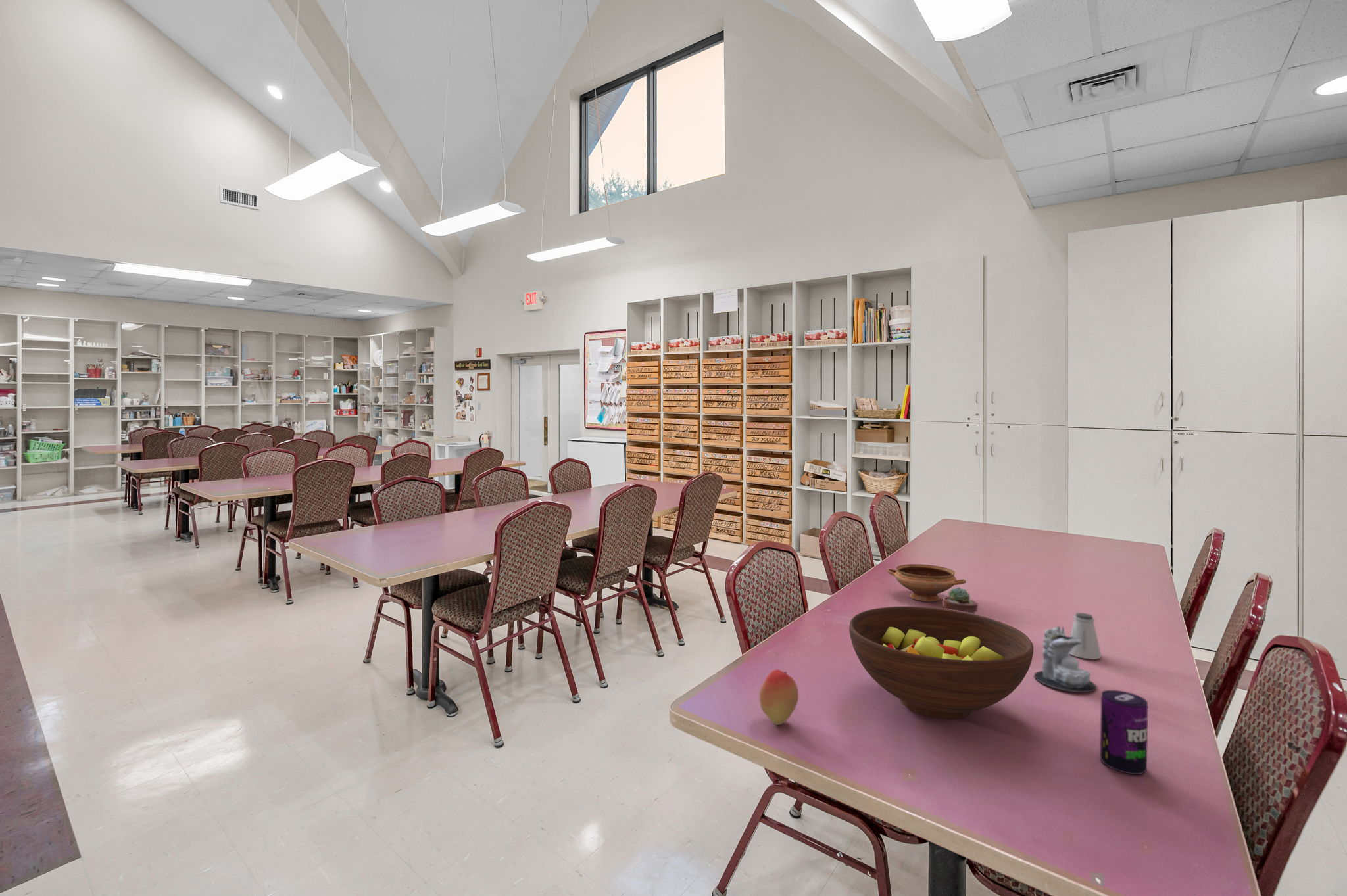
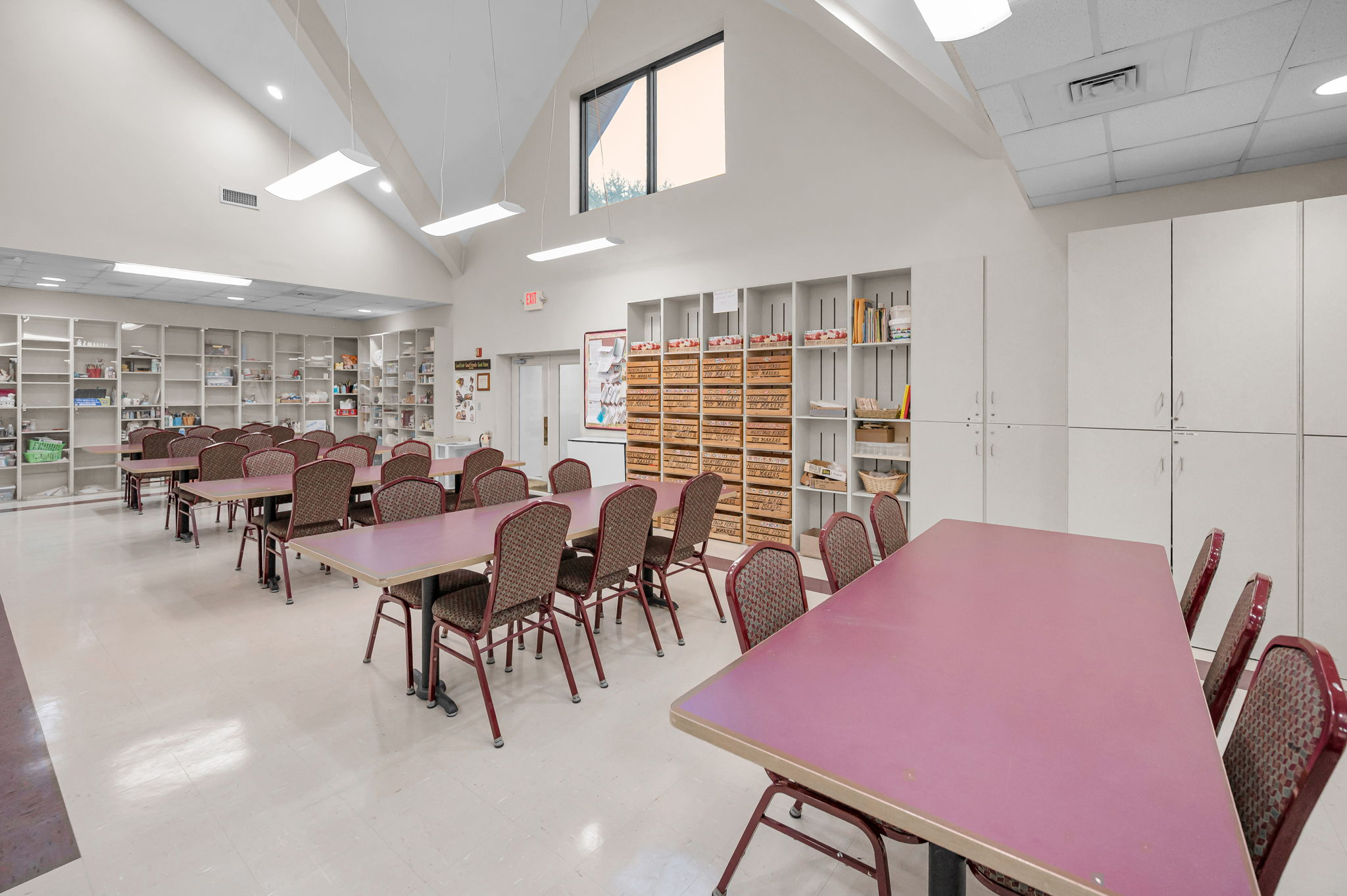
- fruit (779, 696)
- saltshaker (1083, 634)
- candle (1065, 655)
- fruit bowl (936, 668)
- beverage can (1123, 731)
- potted succulent (959, 609)
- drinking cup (925, 584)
